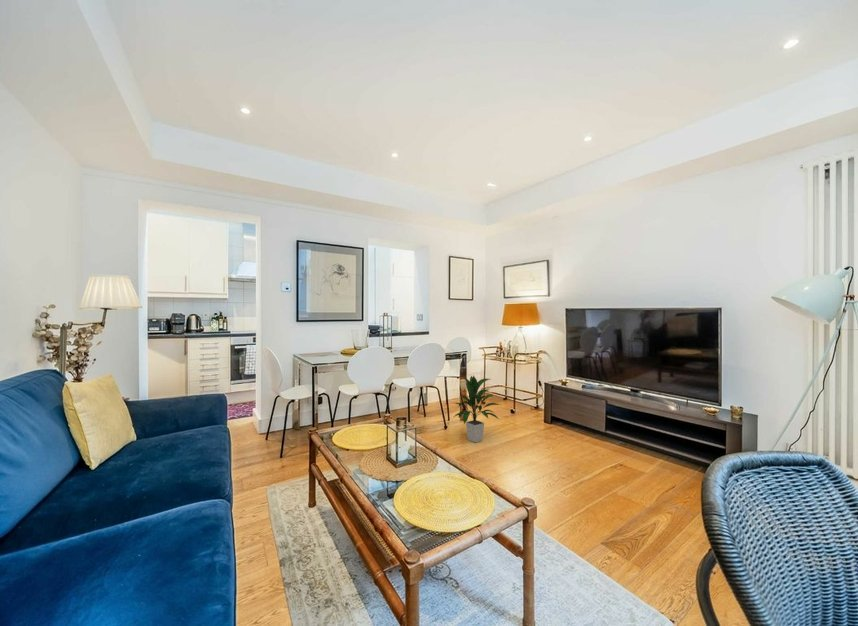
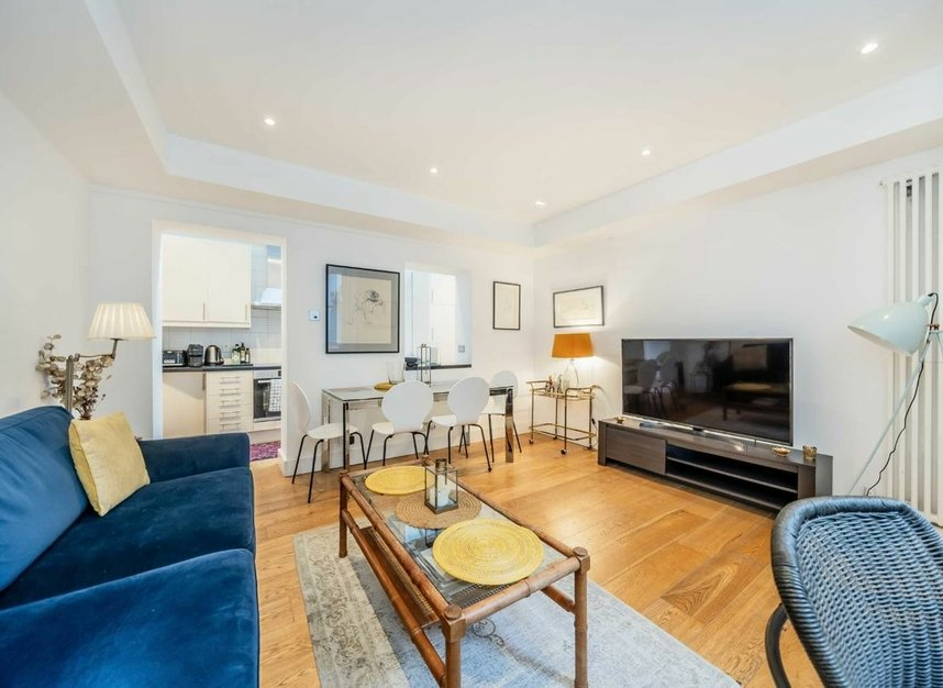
- indoor plant (474, 406)
